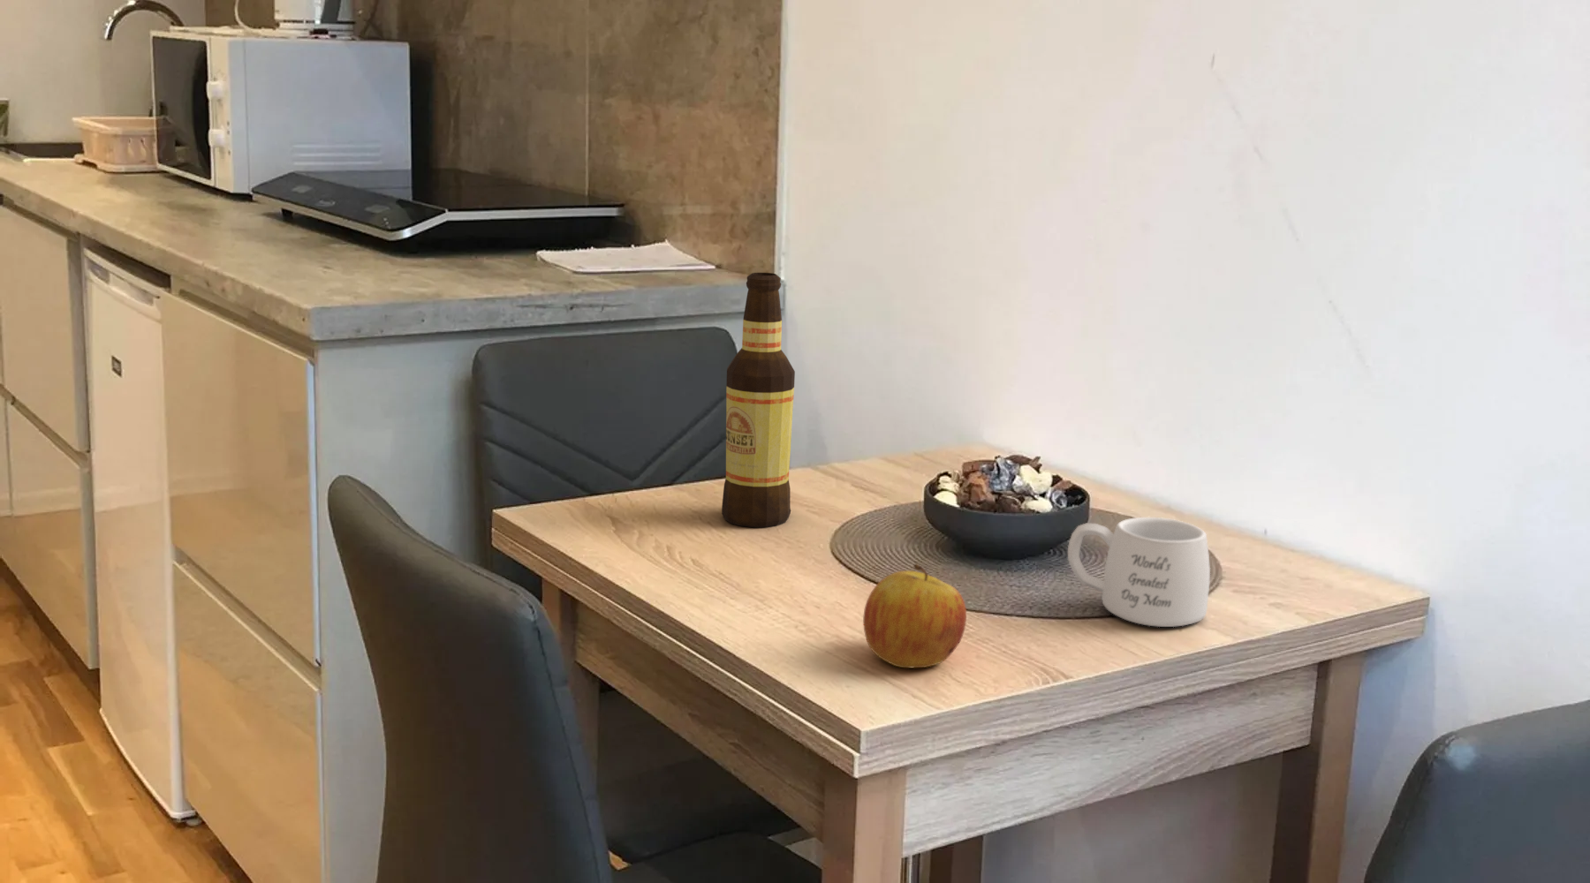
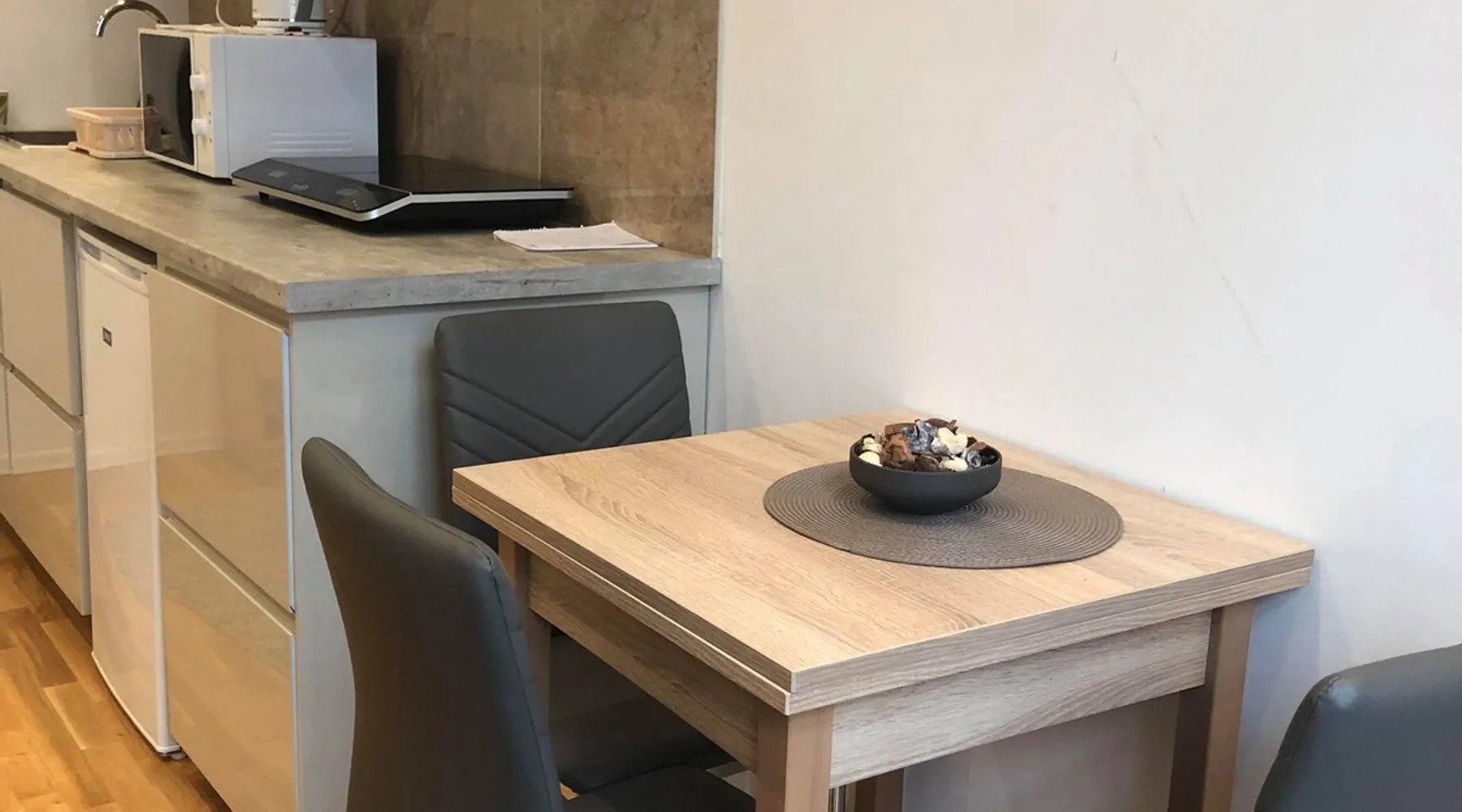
- bottle (760, 398)
- mug (1136, 567)
- apple (915, 609)
